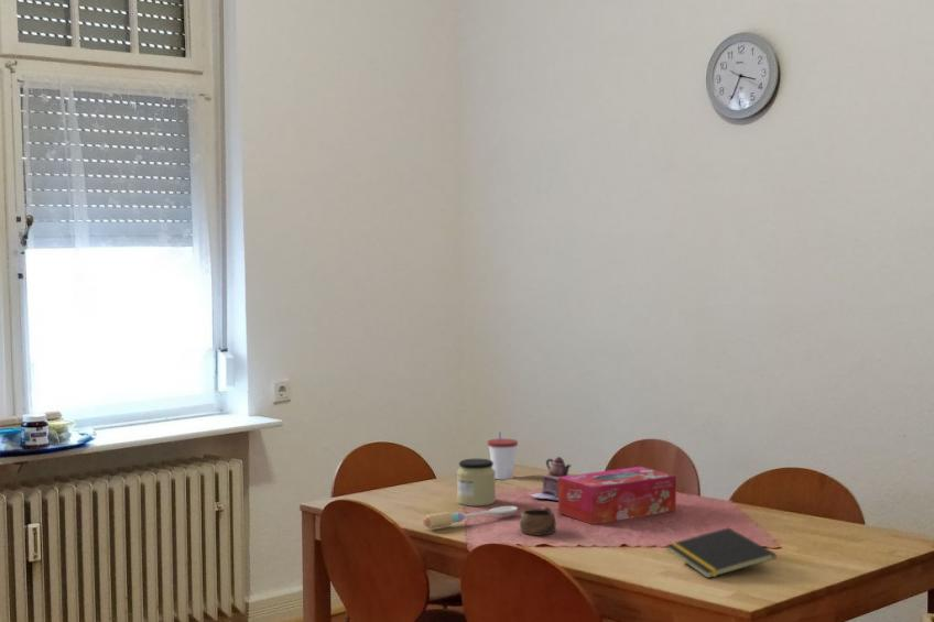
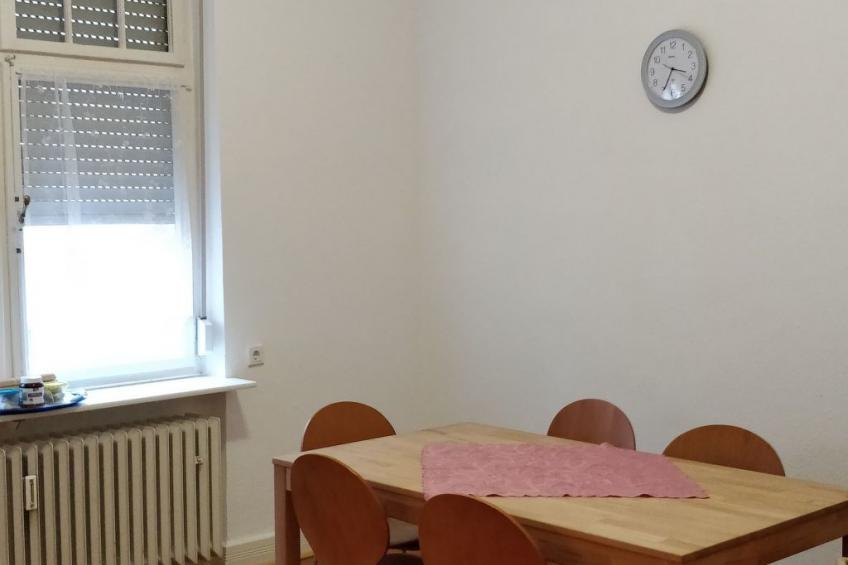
- spoon (471, 514)
- notepad (718, 552)
- teapot (560, 476)
- jar (476, 481)
- cup (502, 455)
- cup (541, 520)
- tissue box (617, 493)
